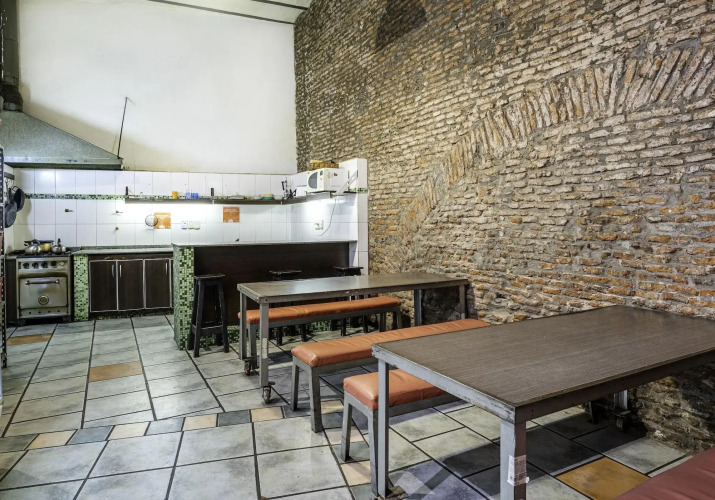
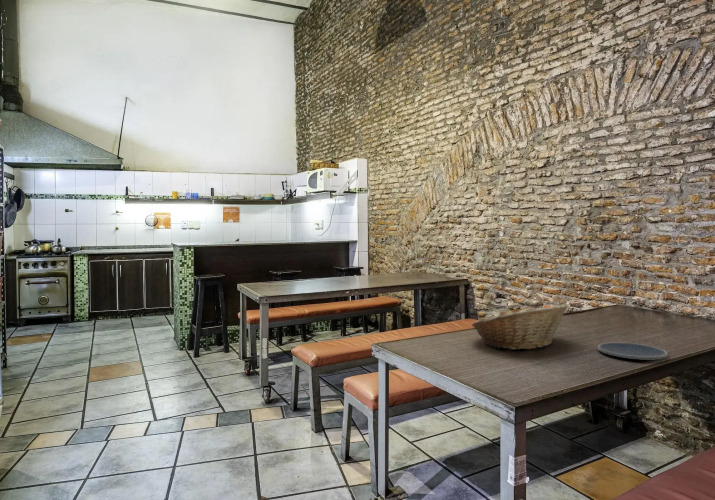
+ fruit basket (520, 322)
+ plate (631, 351)
